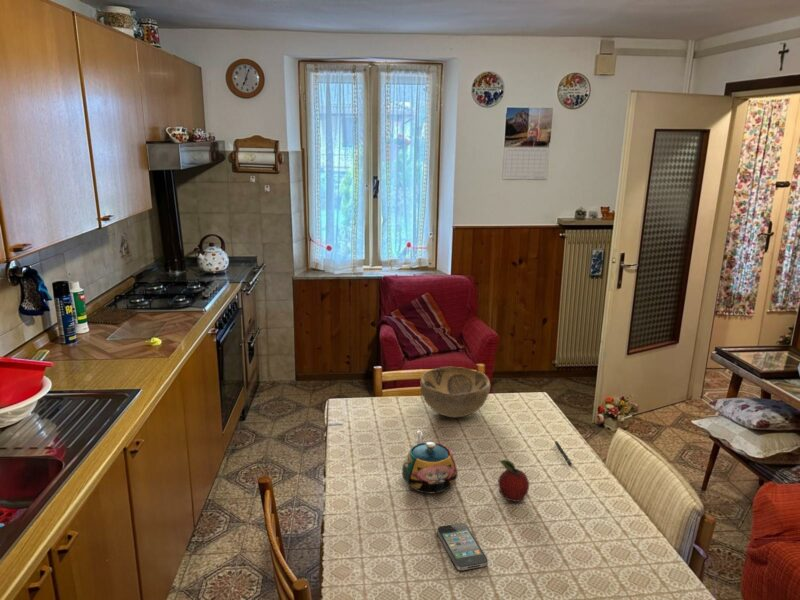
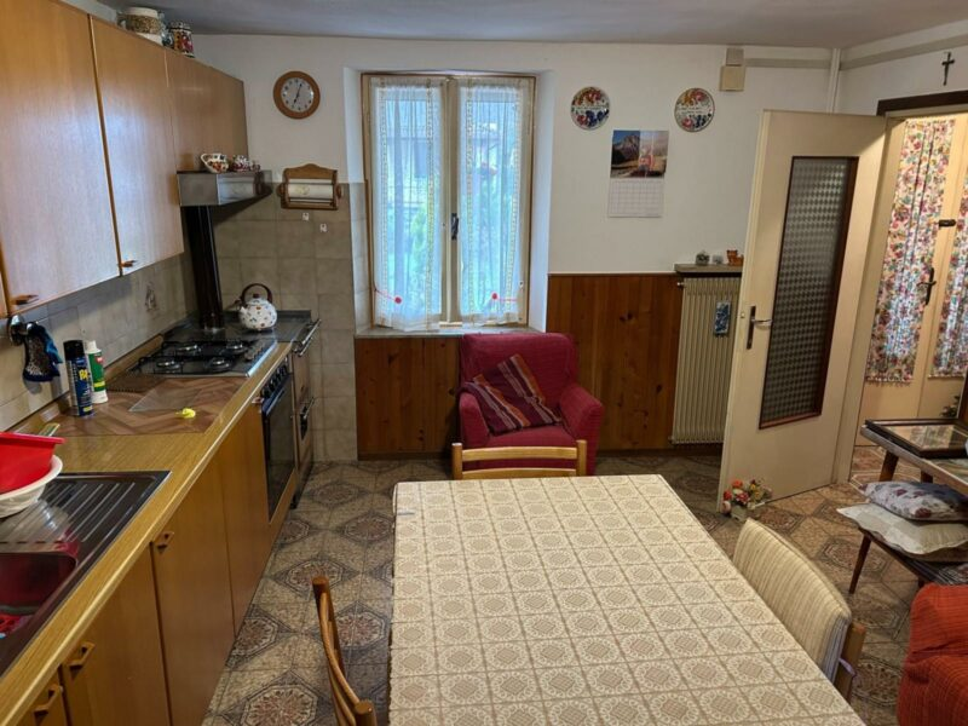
- pen (563, 453)
- fruit (512, 481)
- decorative bowl (454, 395)
- teapot (429, 462)
- smartphone (461, 545)
